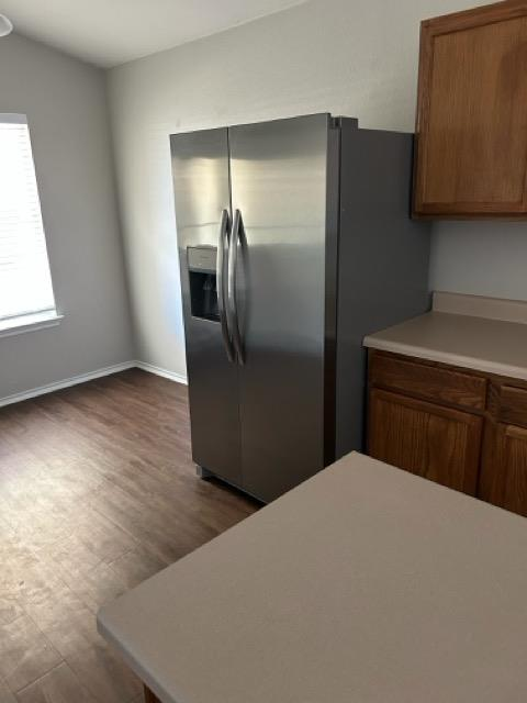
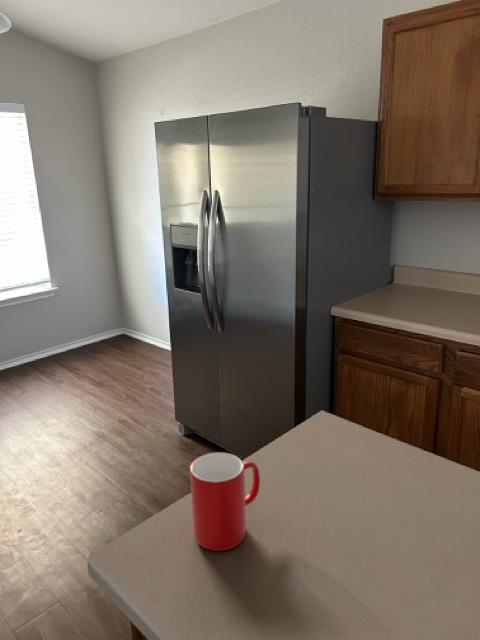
+ cup (229, 497)
